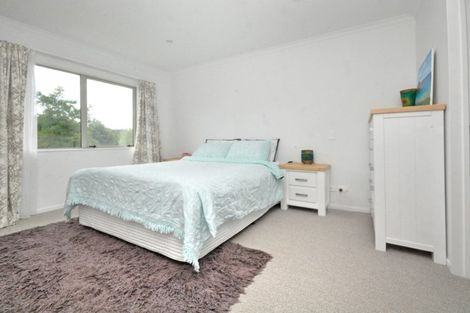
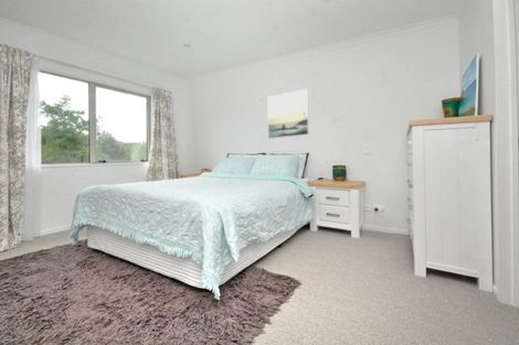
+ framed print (287, 115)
